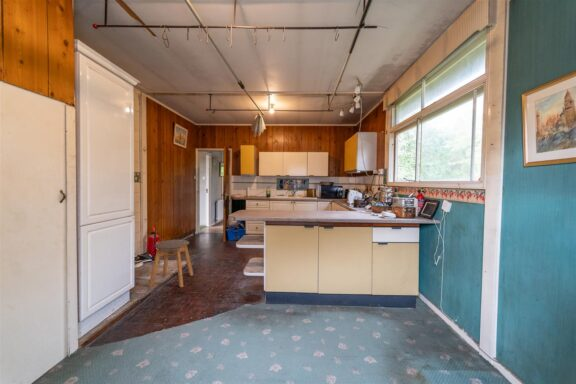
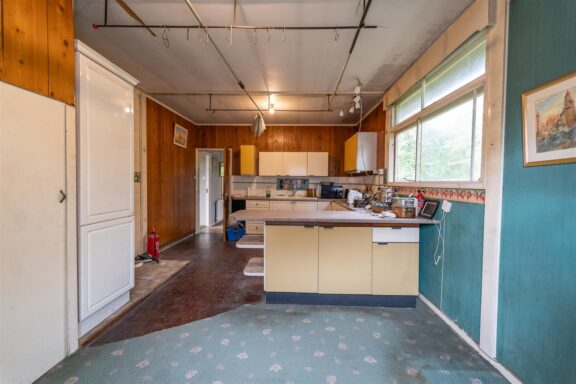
- stool (167, 261)
